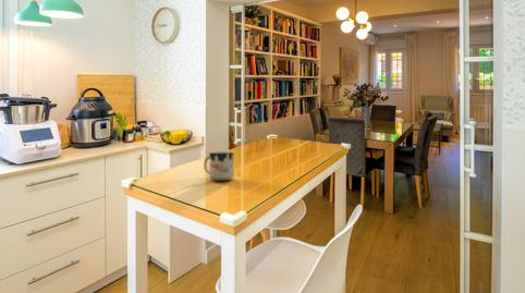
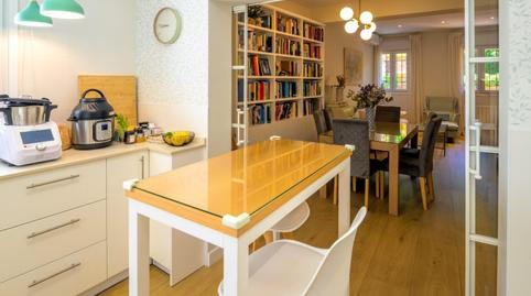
- mug (218, 164)
